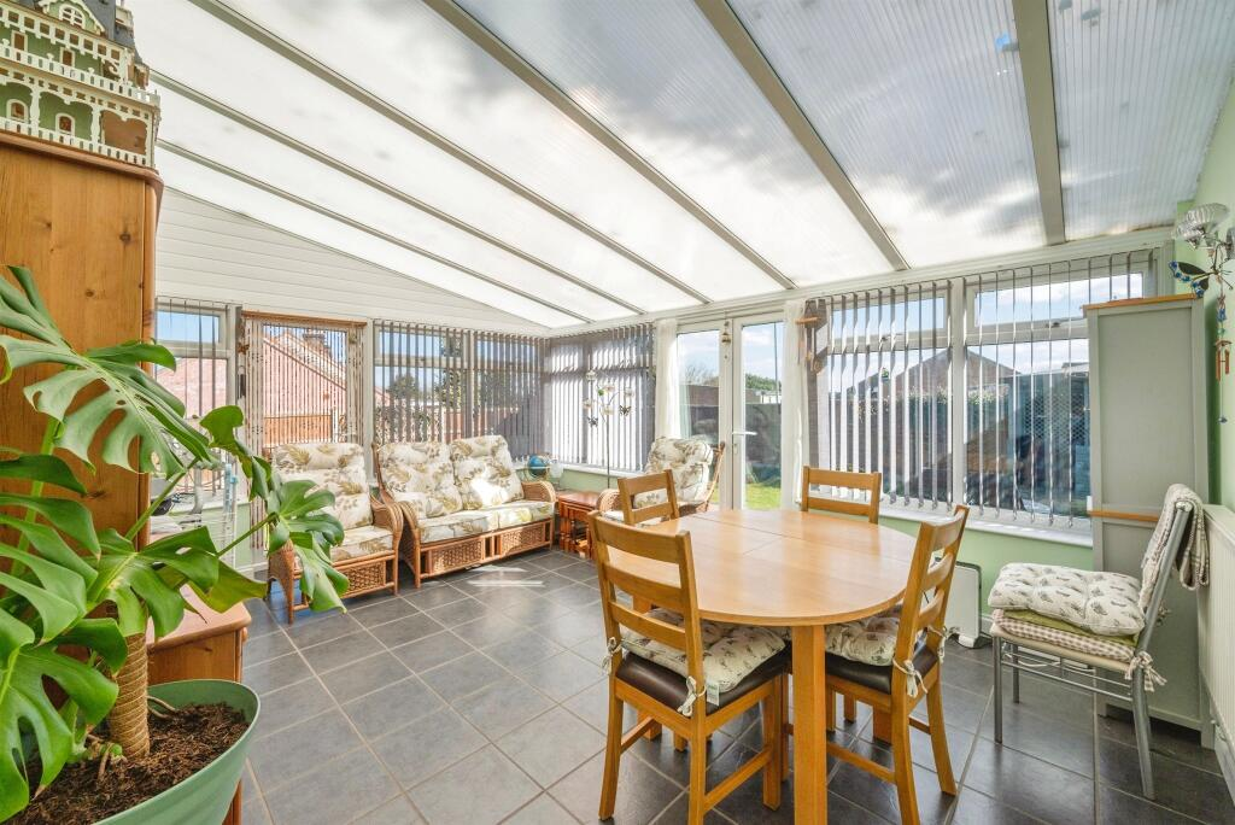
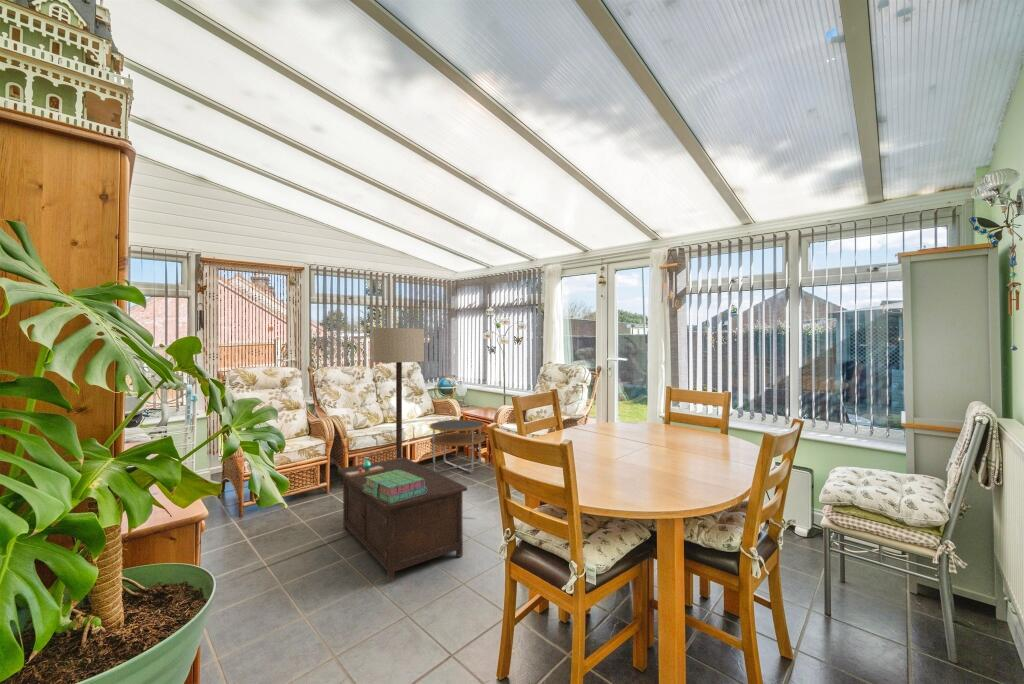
+ cabinet (397, 510)
+ stack of books (394, 484)
+ side table (457, 445)
+ vase (364, 465)
+ floor lamp (399, 404)
